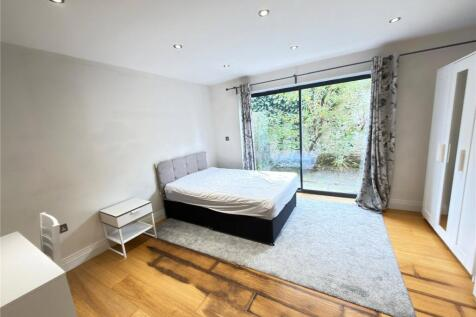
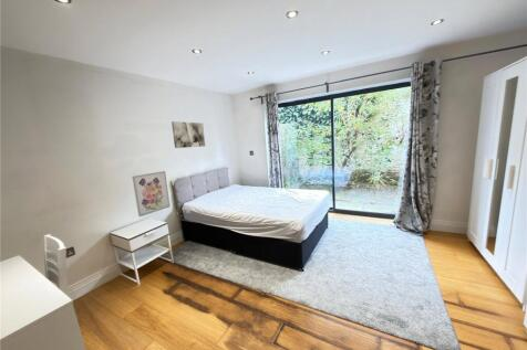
+ wall art (152, 192)
+ wall art (189, 135)
